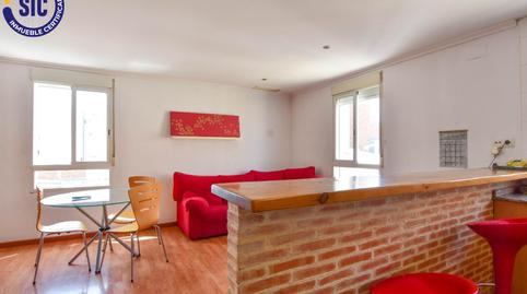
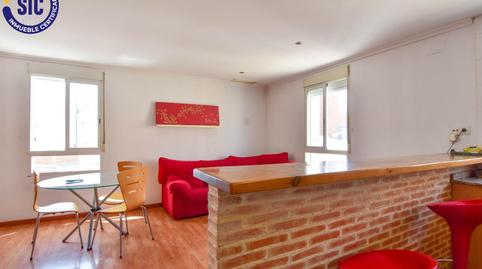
- calendar (453, 144)
